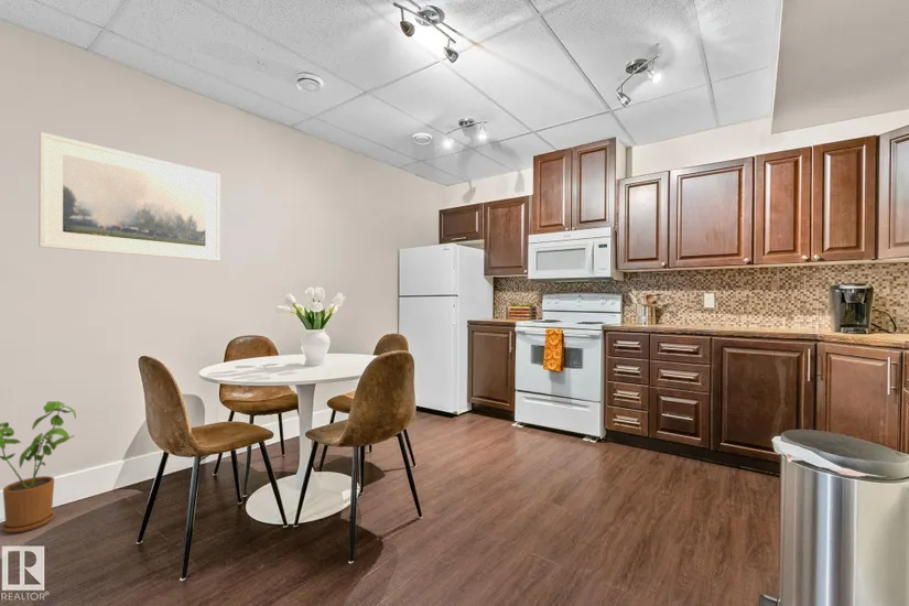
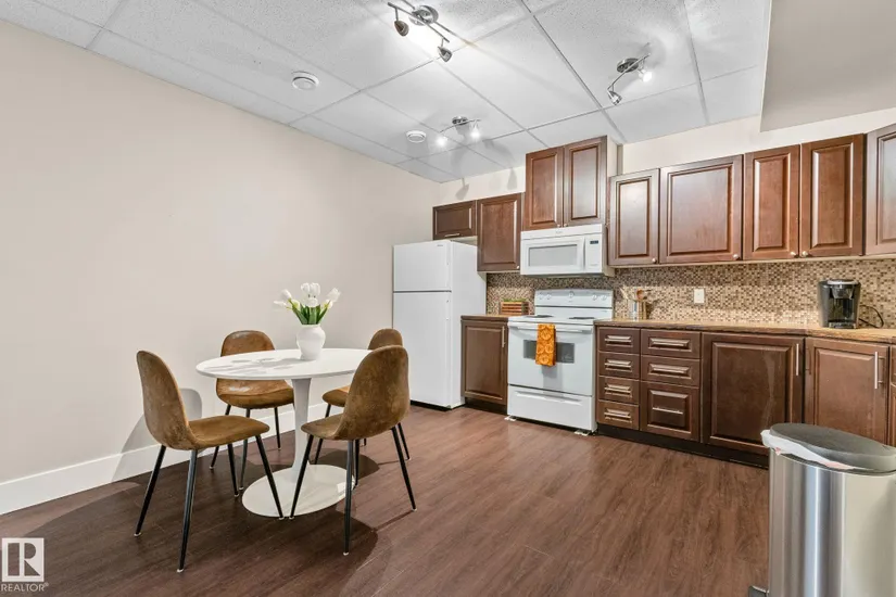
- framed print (141, 205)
- house plant (35, 464)
